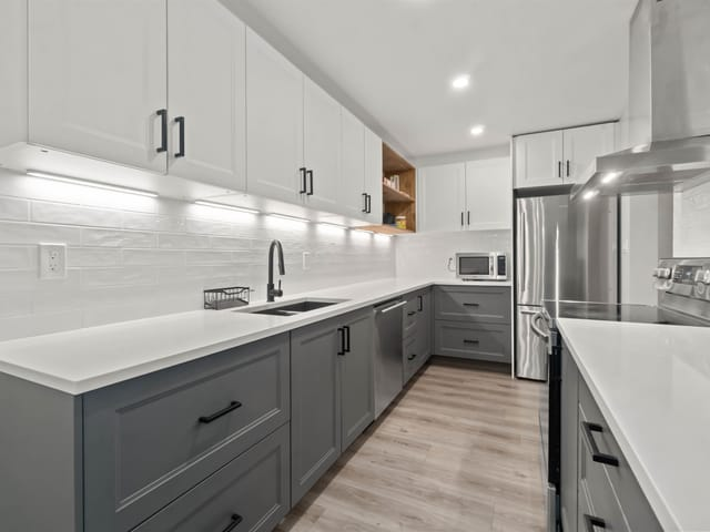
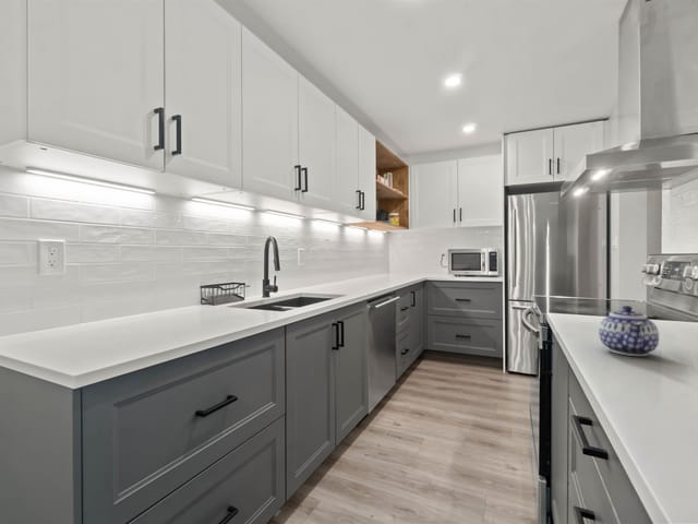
+ teapot (627, 329)
